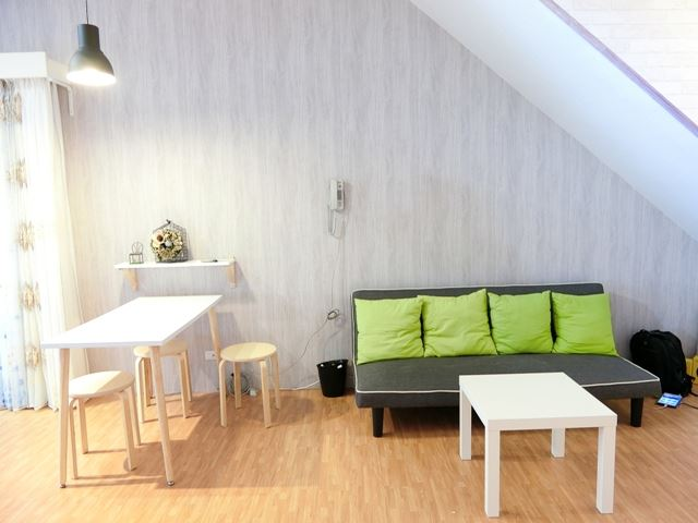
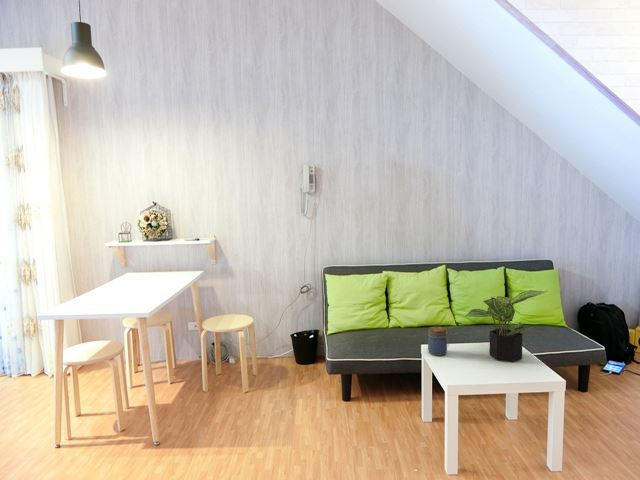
+ jar (438, 340)
+ potted plant (507, 324)
